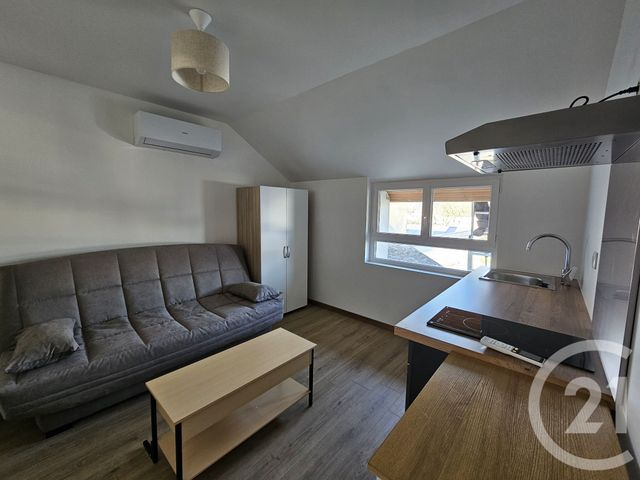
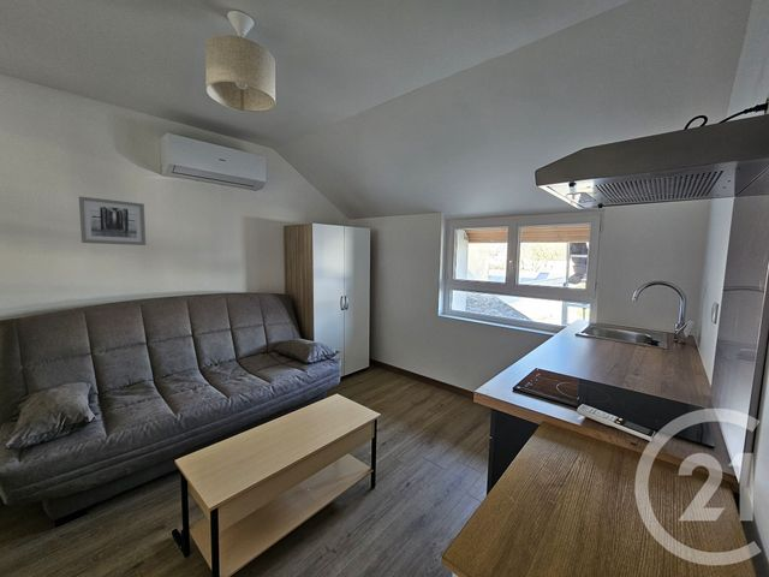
+ wall art (114, 222)
